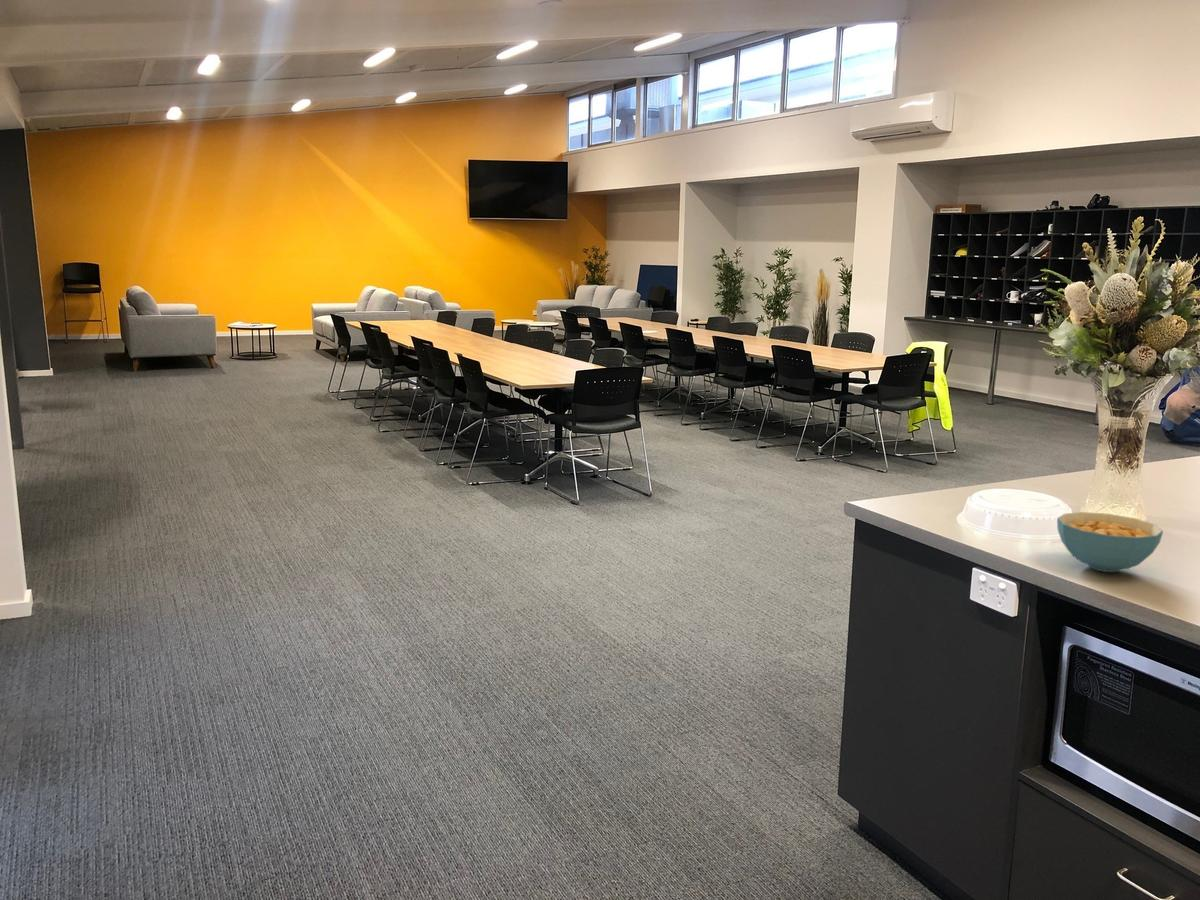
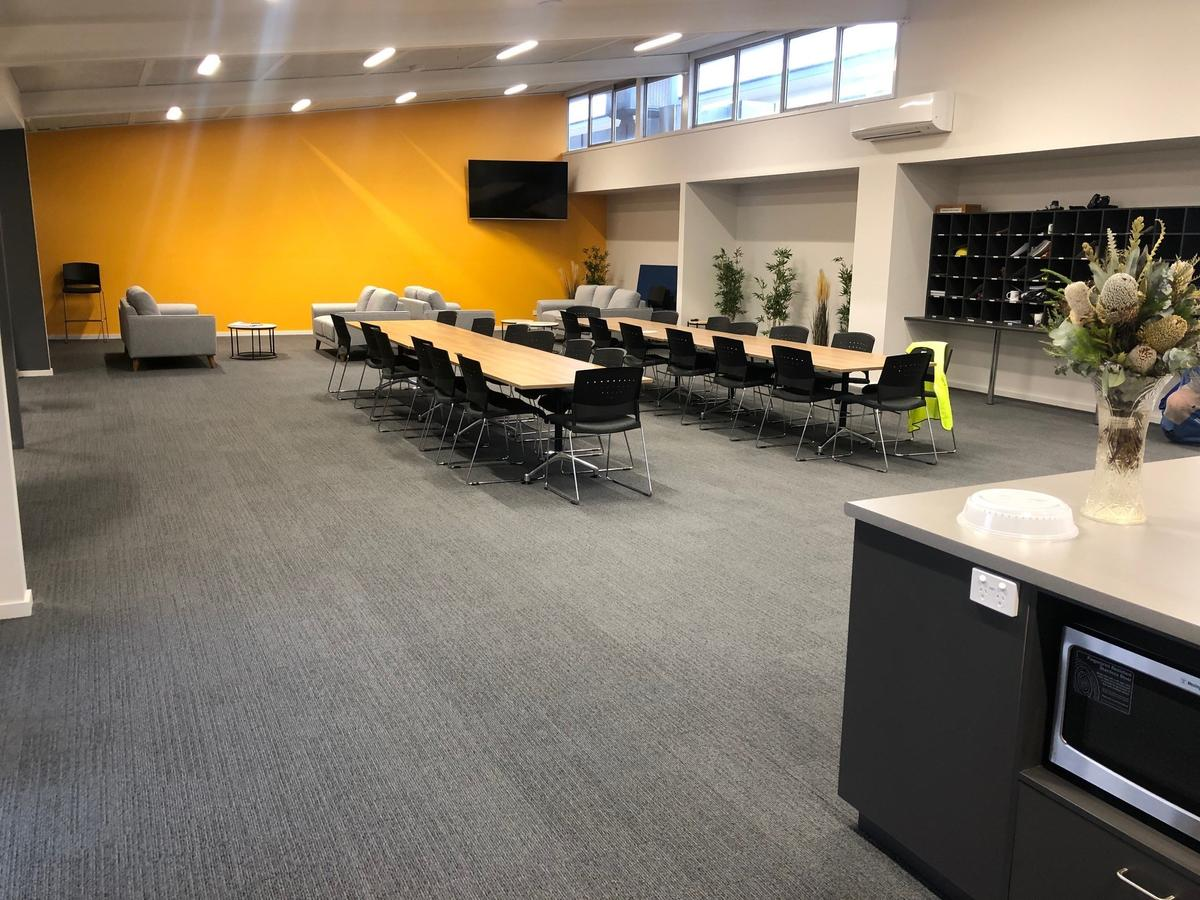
- cereal bowl (1106, 546)
